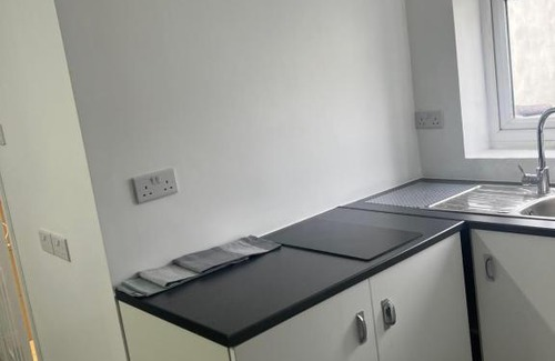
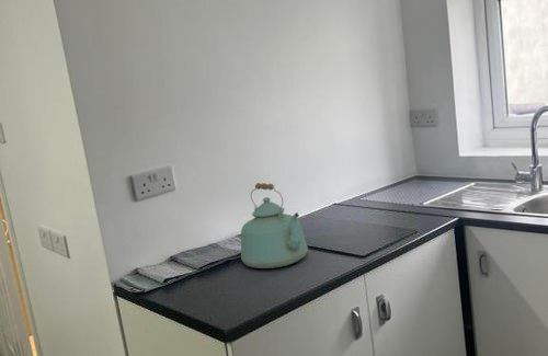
+ kettle (273, 222)
